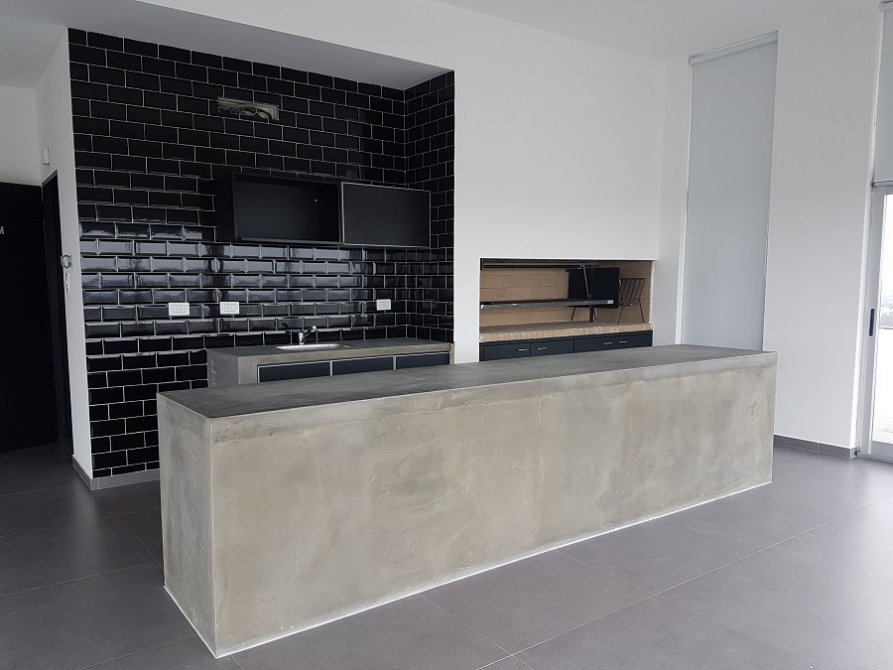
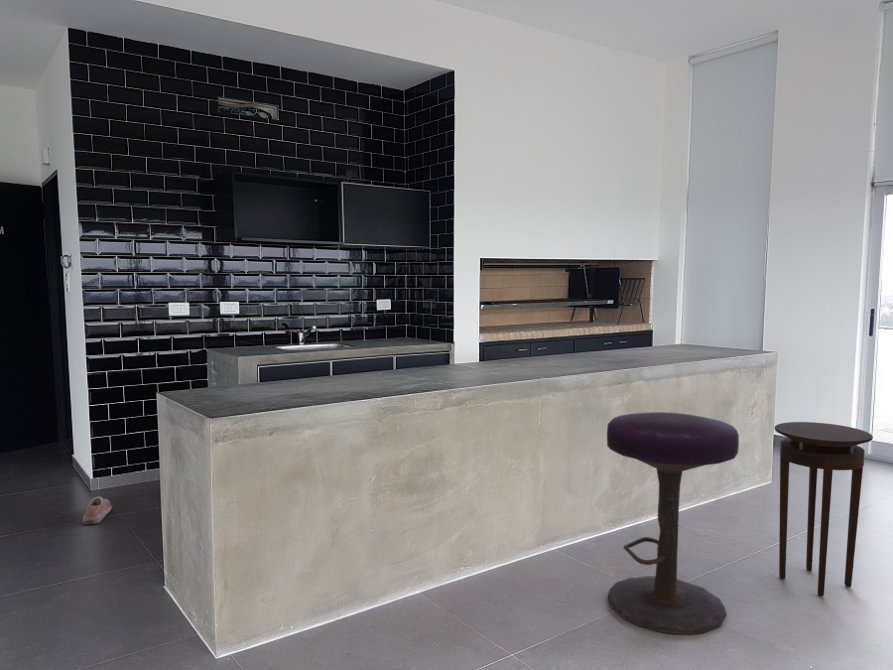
+ shoe (97, 506)
+ stool (668, 511)
+ stool (821, 509)
